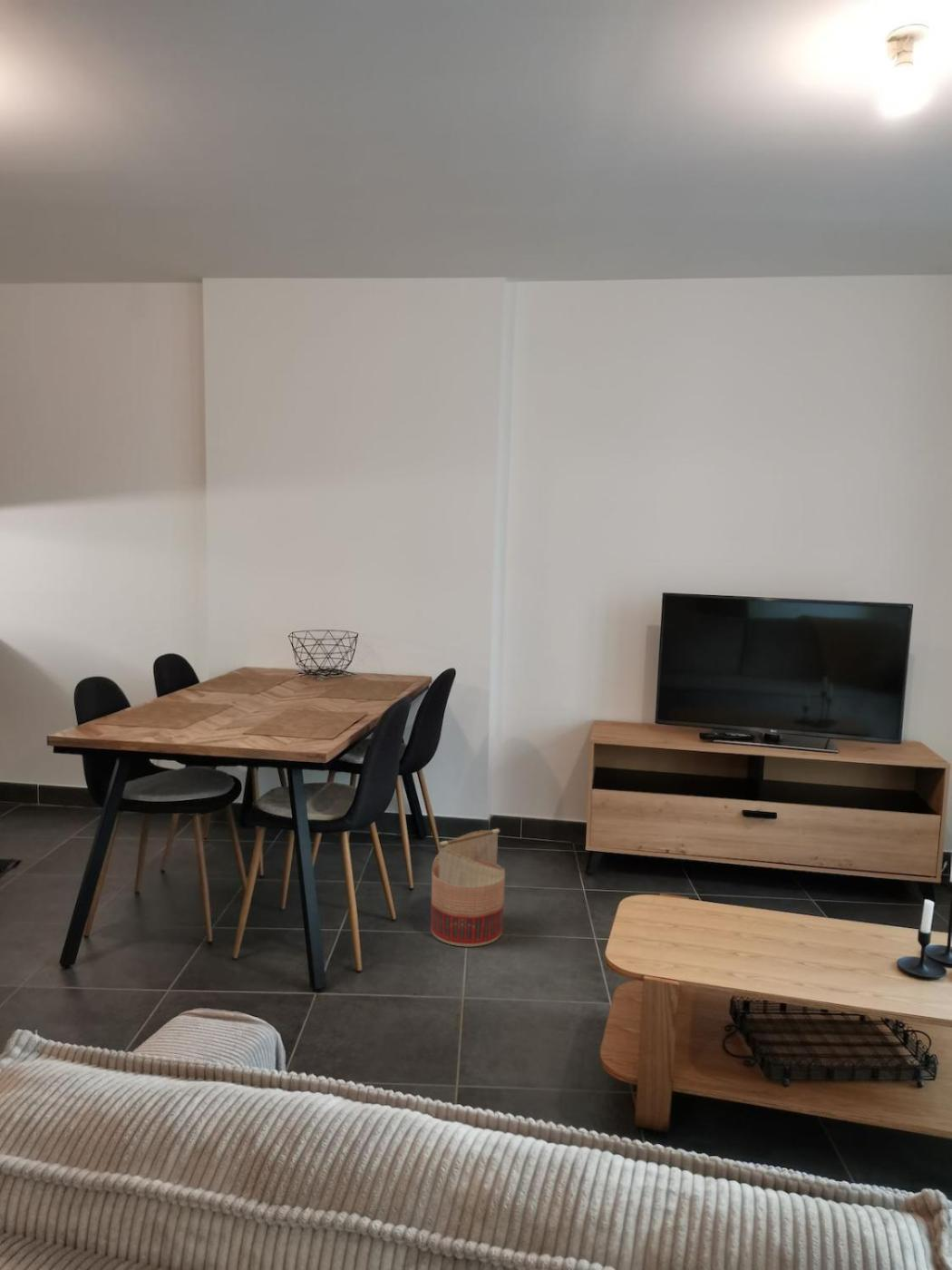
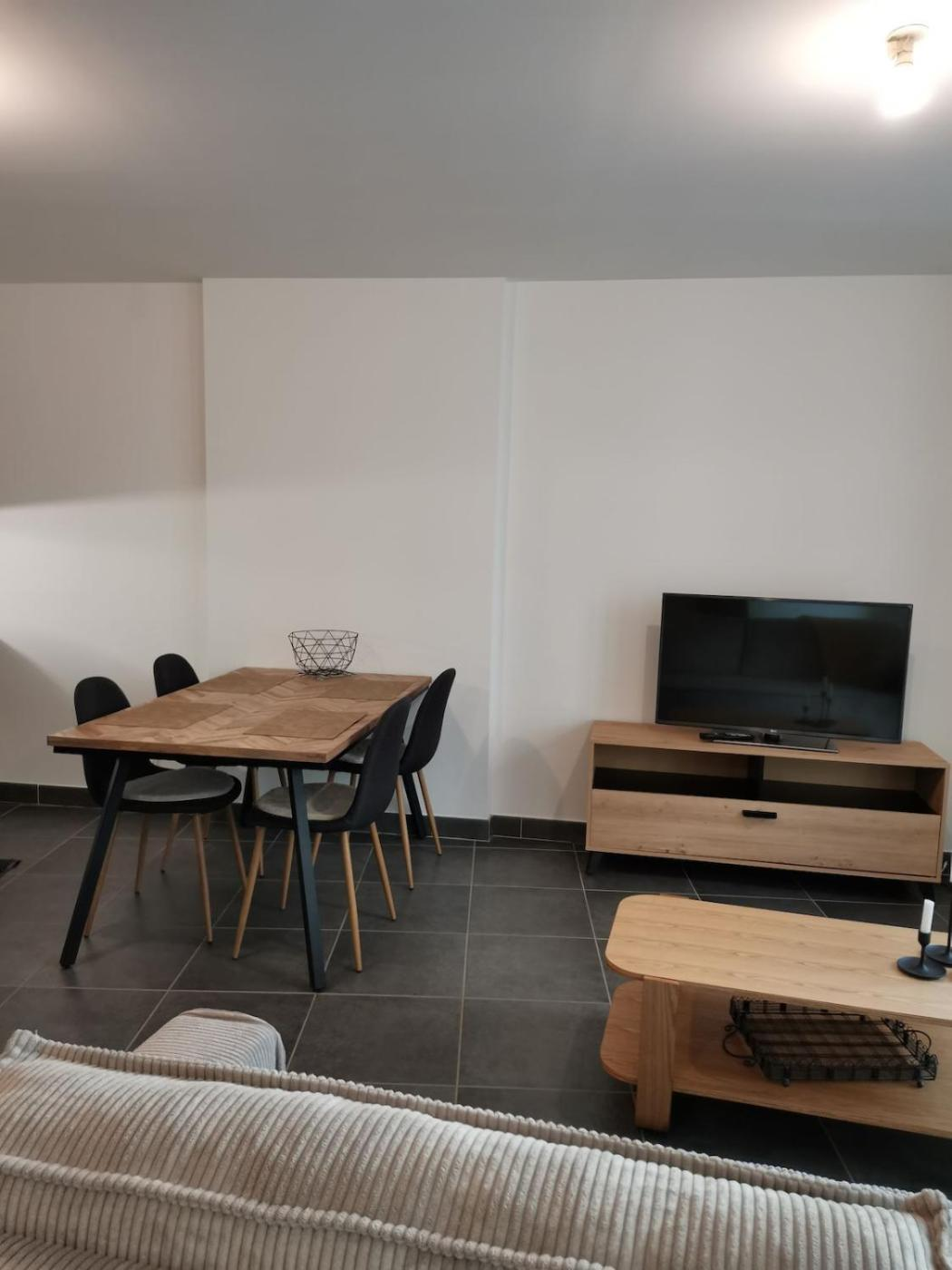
- basket (468, 883)
